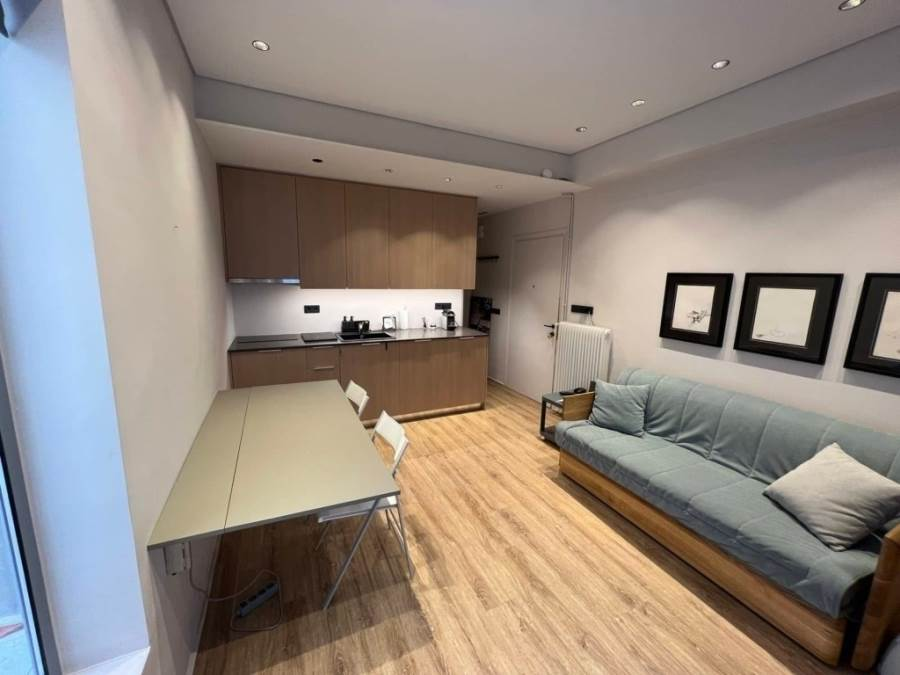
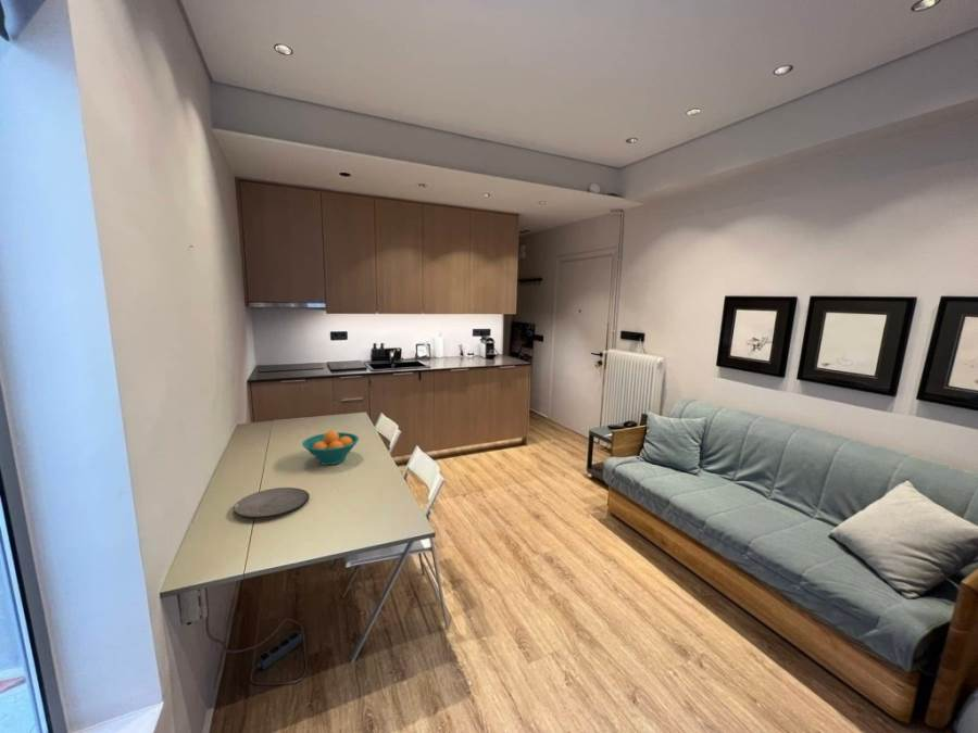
+ fruit bowl (331, 445)
+ plate (273, 502)
